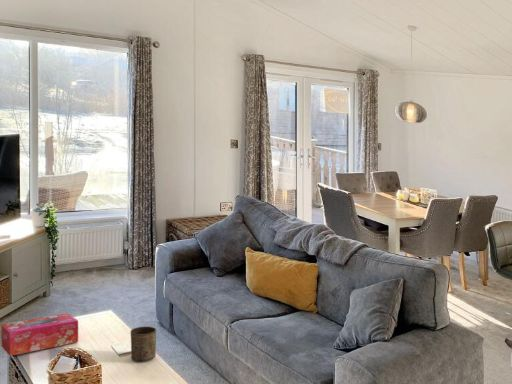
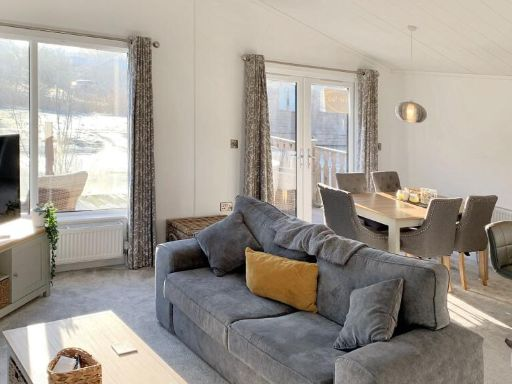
- tissue box (40, 333)
- cup (143, 343)
